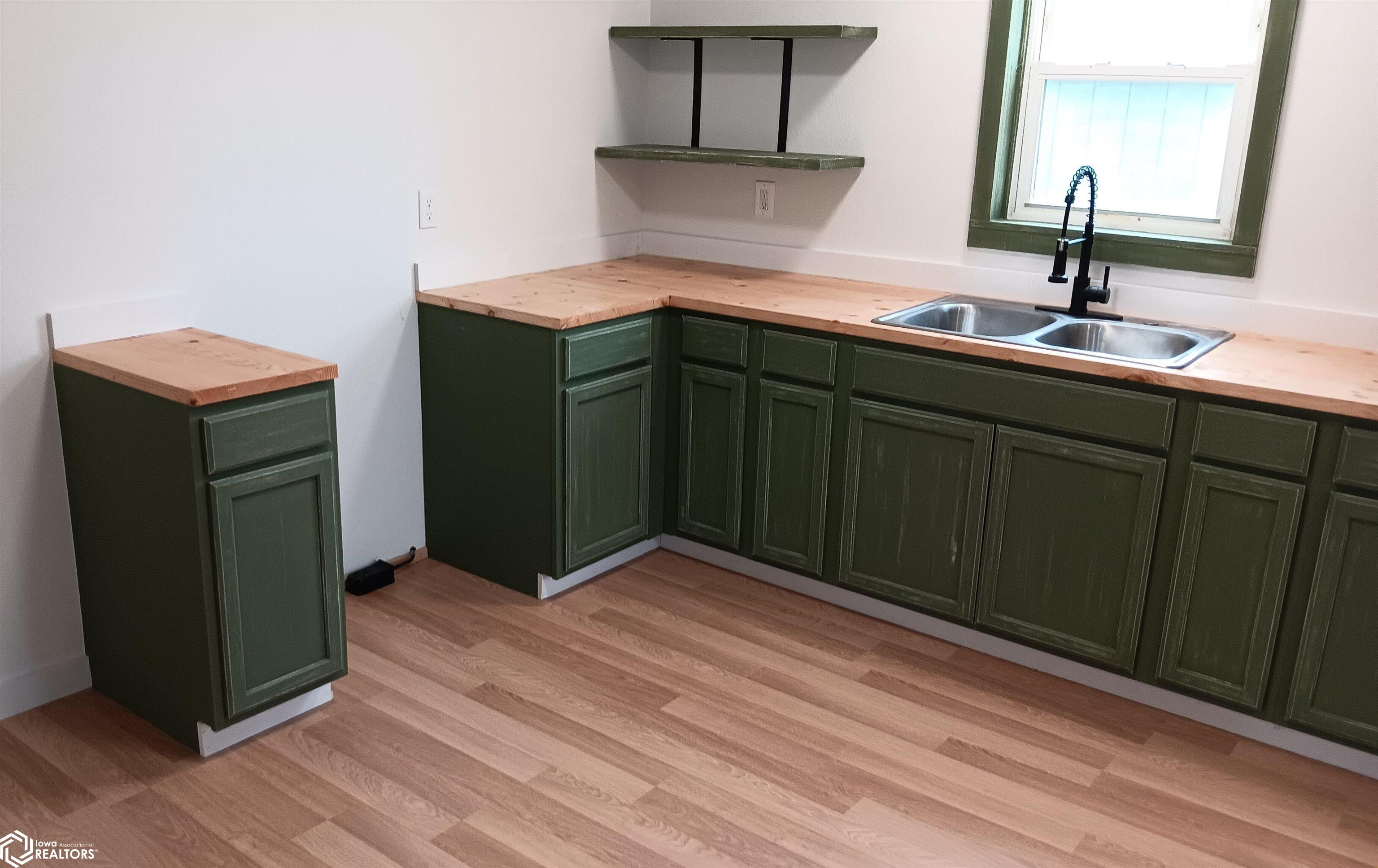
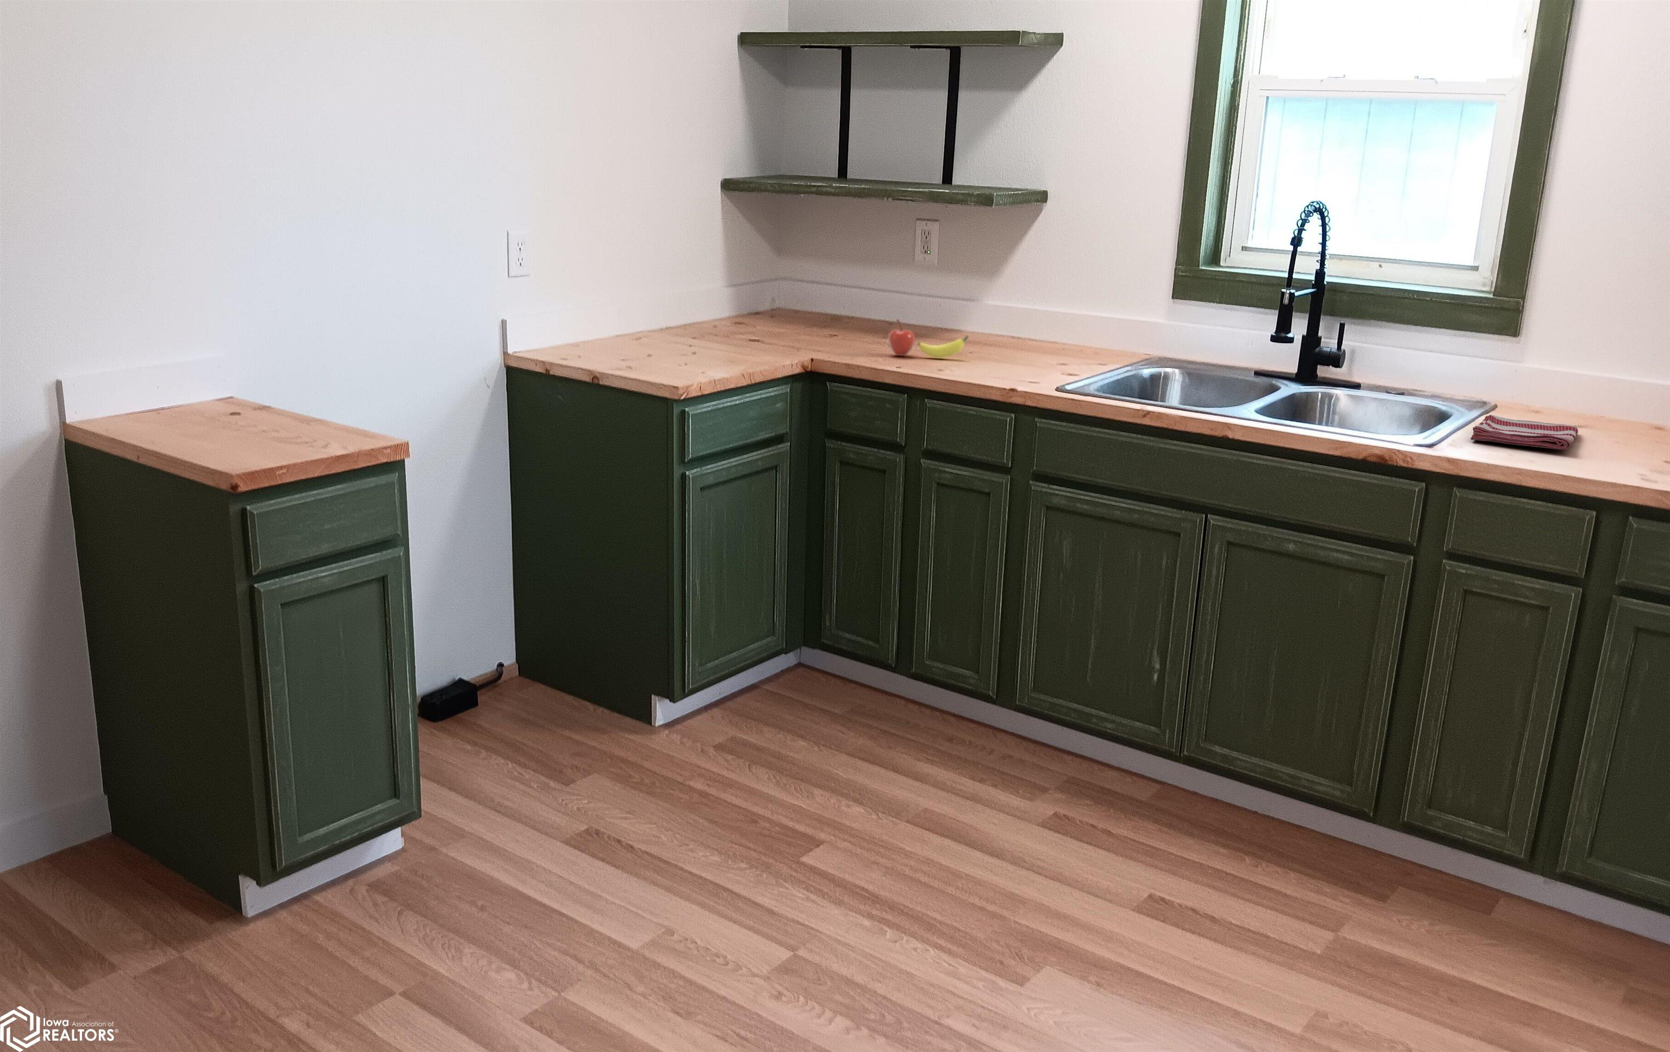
+ dish towel (1526, 430)
+ fruit (926, 344)
